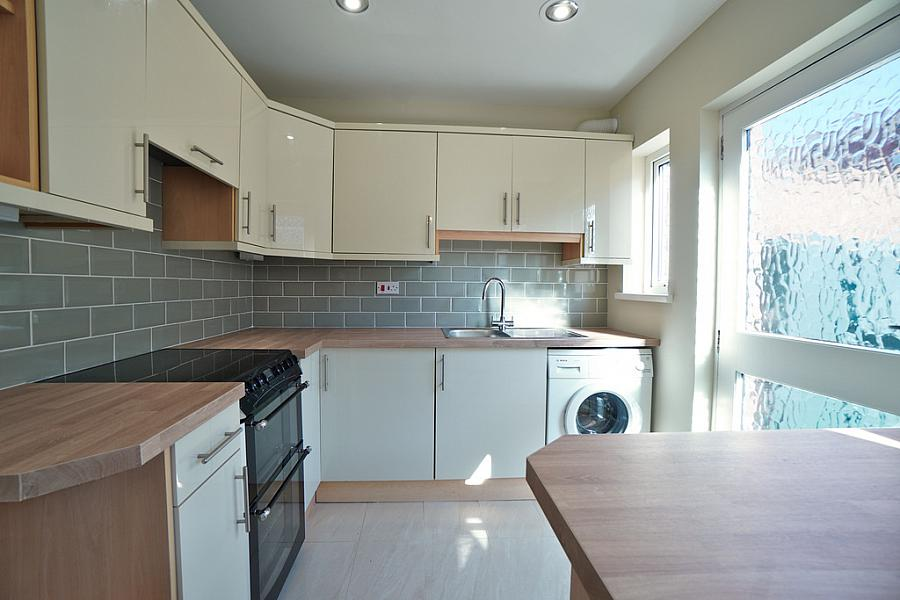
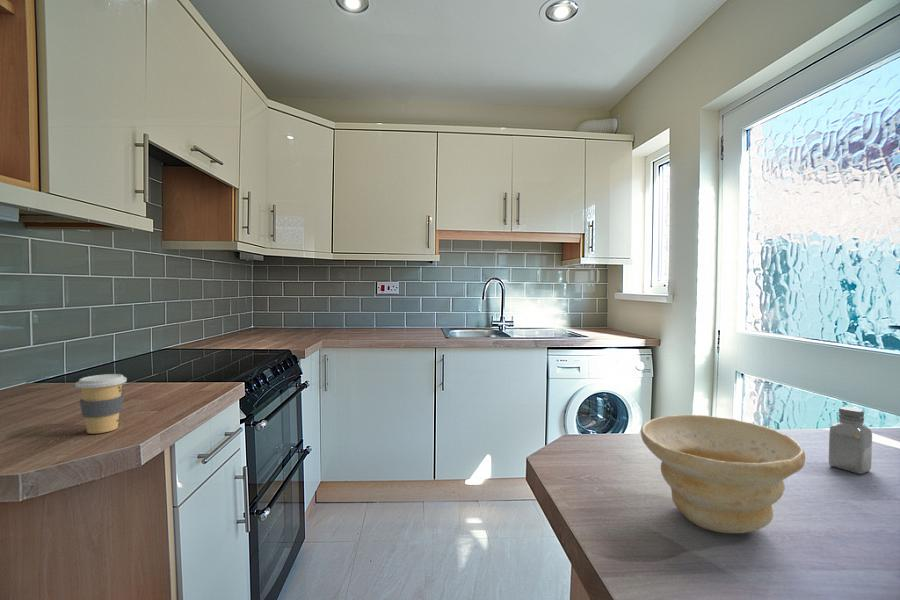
+ saltshaker (850, 438)
+ bowl (714, 474)
+ coffee cup (102, 403)
